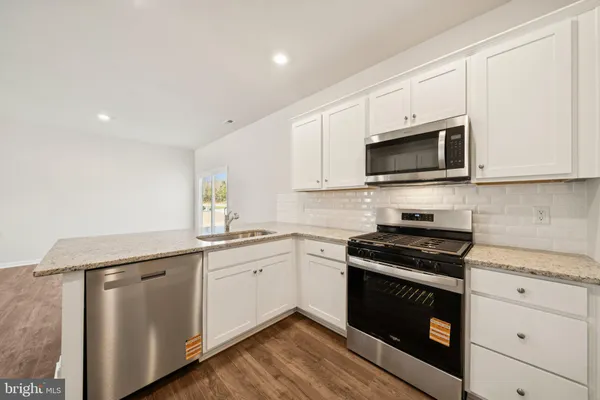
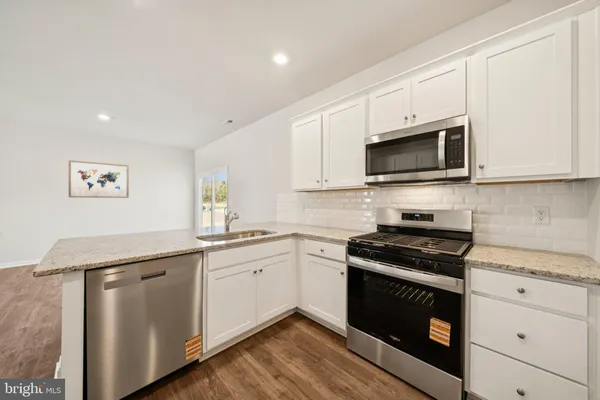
+ wall art (100, 180)
